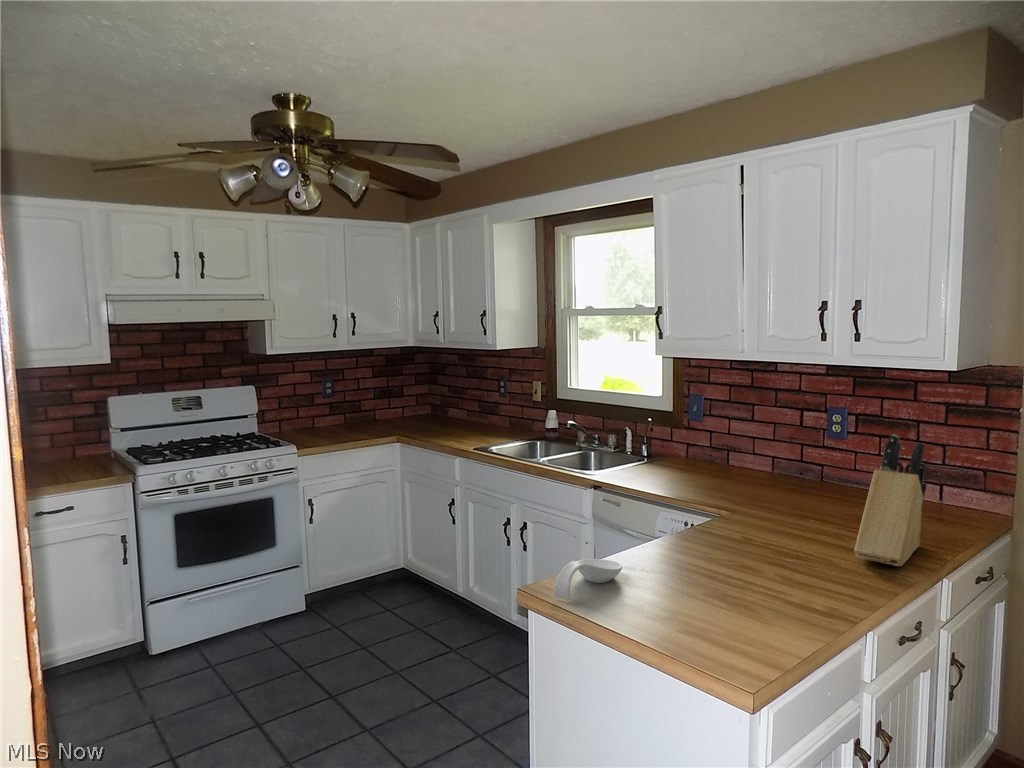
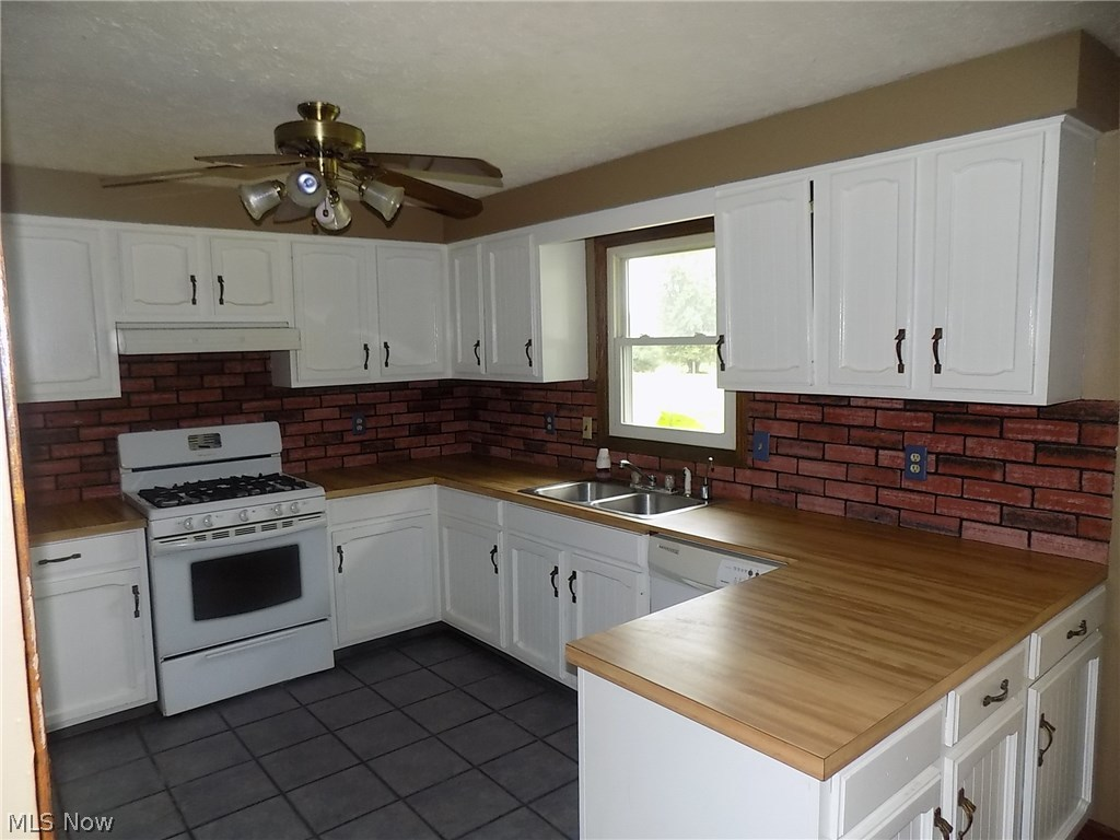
- spoon rest (587, 571)
- knife block (893, 495)
